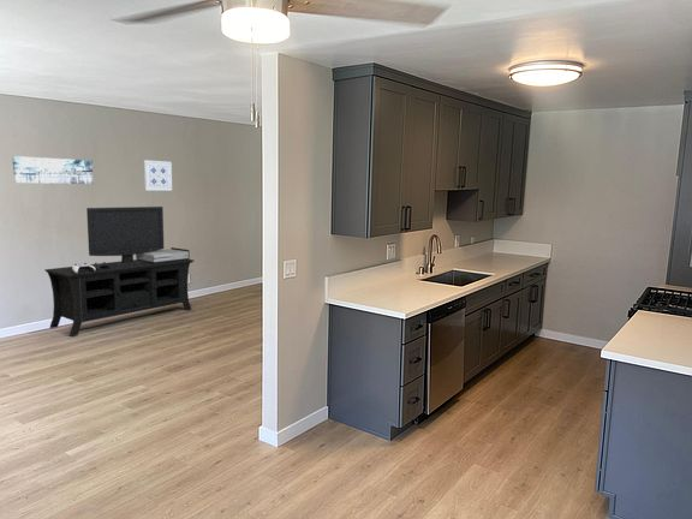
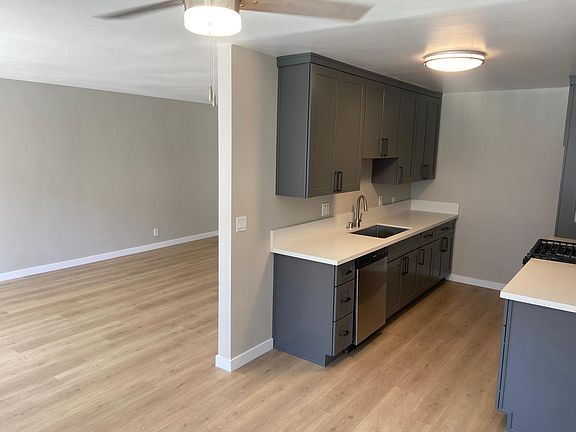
- wall art (54, 171)
- wall art (157, 175)
- media console (125, 263)
